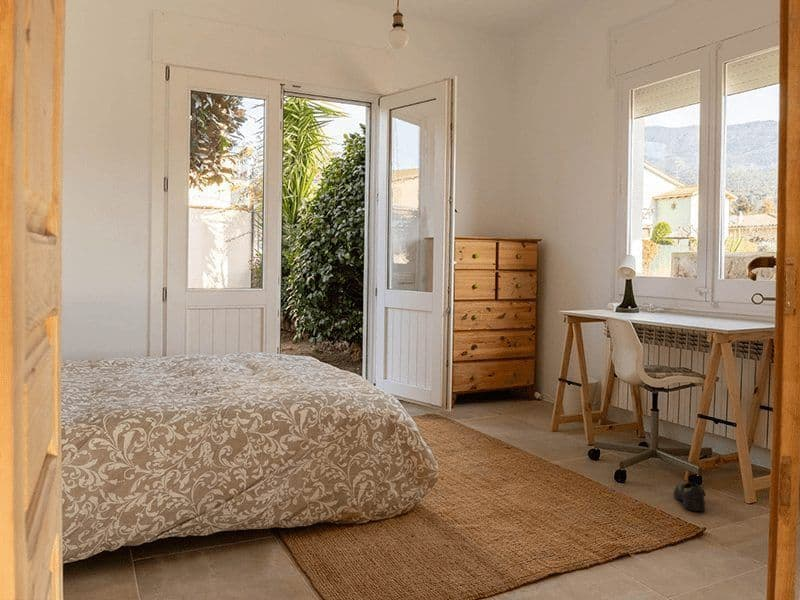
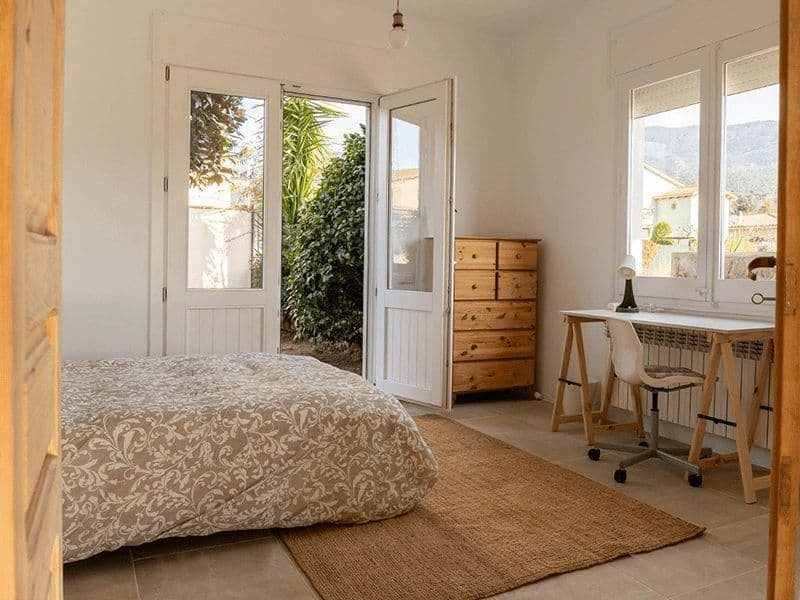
- shoe (690, 491)
